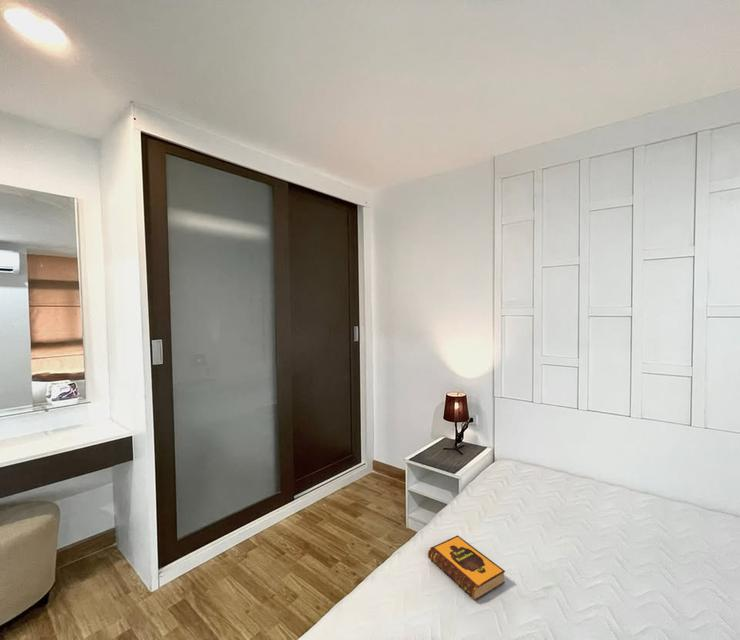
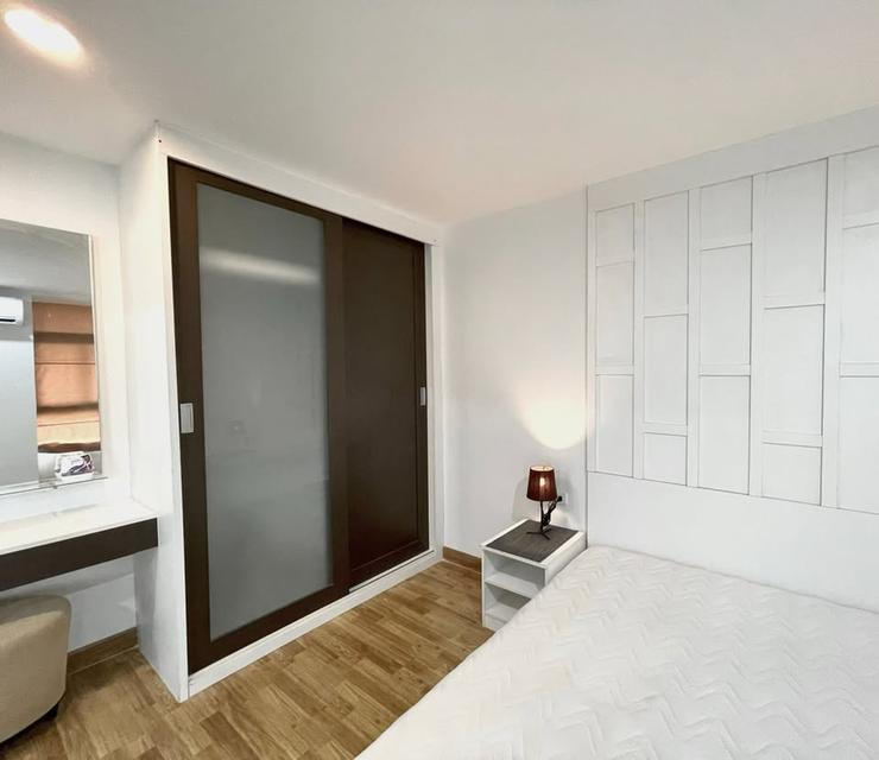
- hardback book (464, 565)
